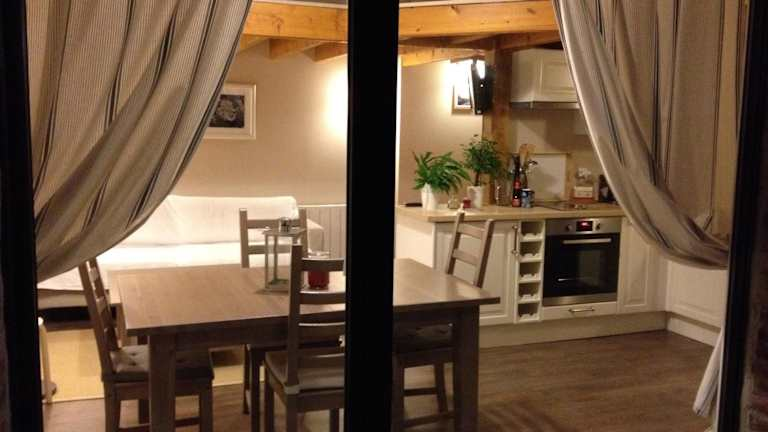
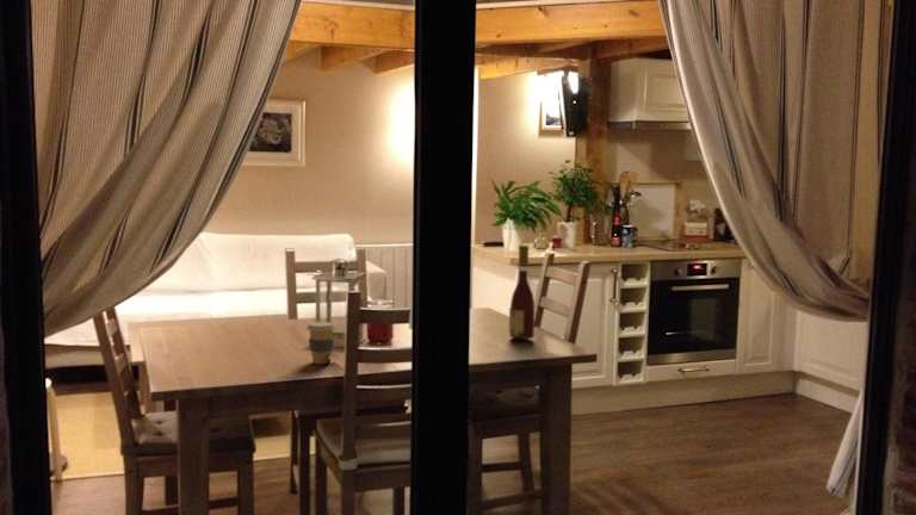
+ wine bottle (522, 292)
+ coffee cup (321, 342)
